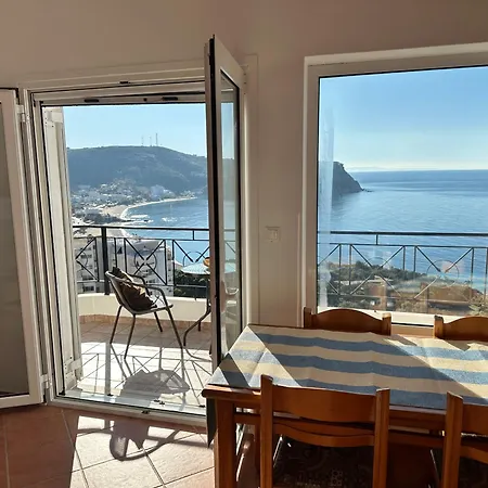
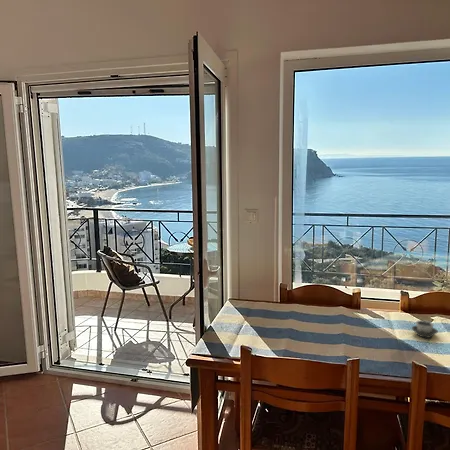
+ cup (424, 329)
